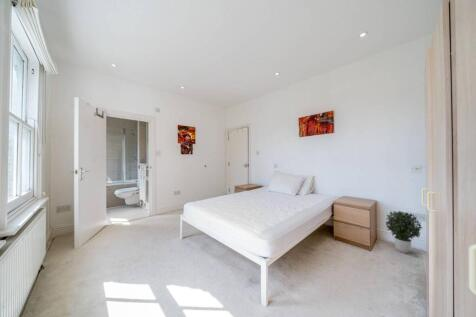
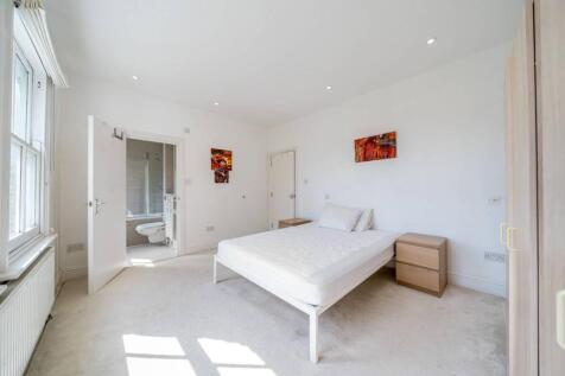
- potted plant (403, 231)
